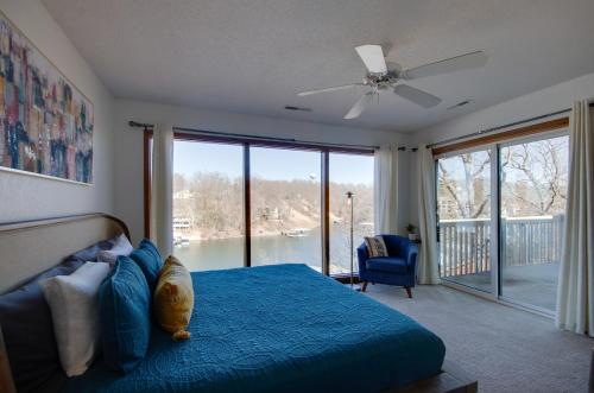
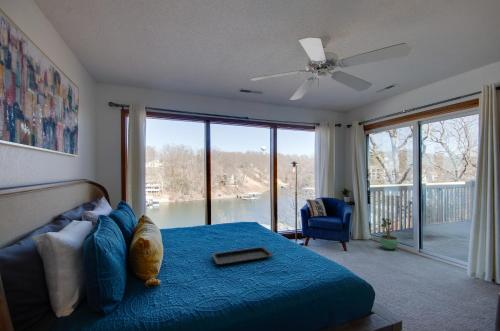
+ serving tray (242, 255)
+ potted plant (388, 233)
